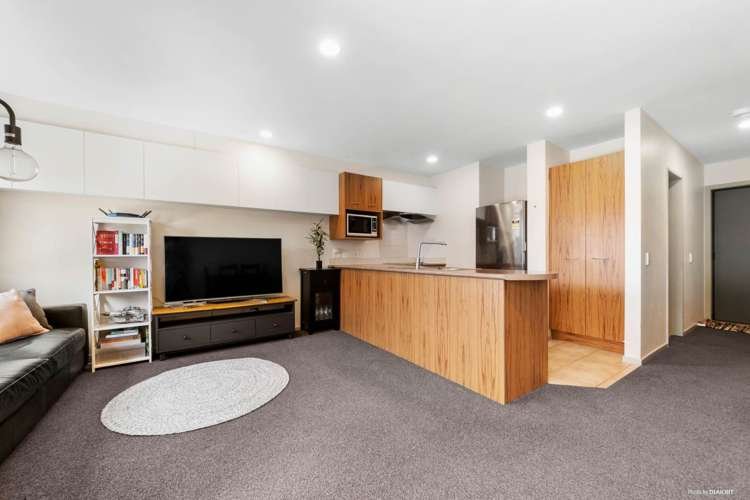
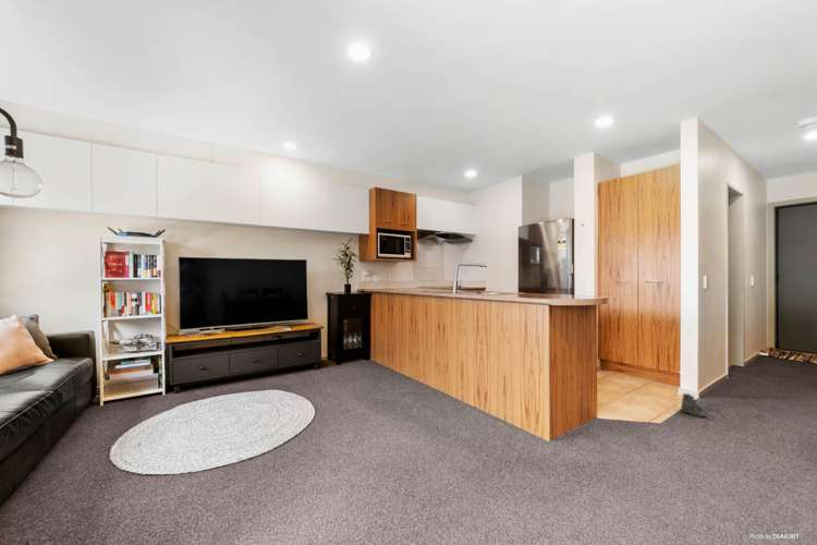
+ boots (693, 404)
